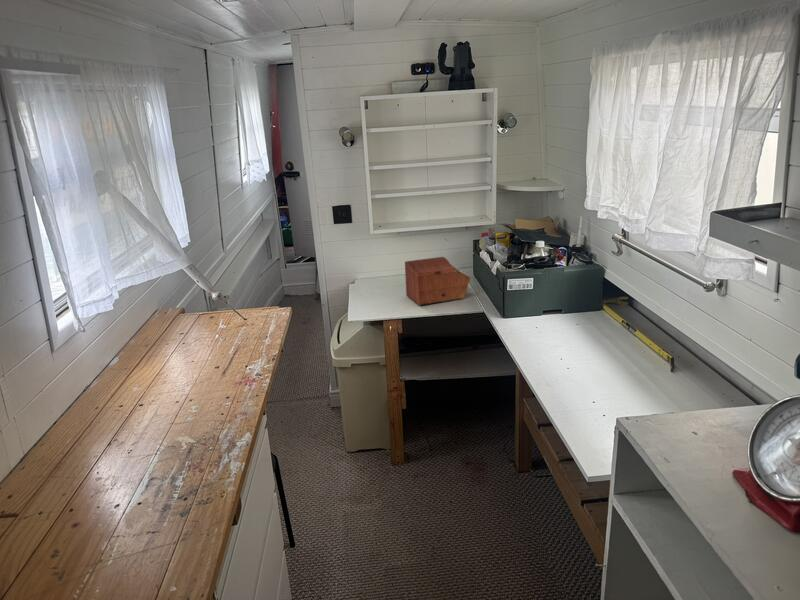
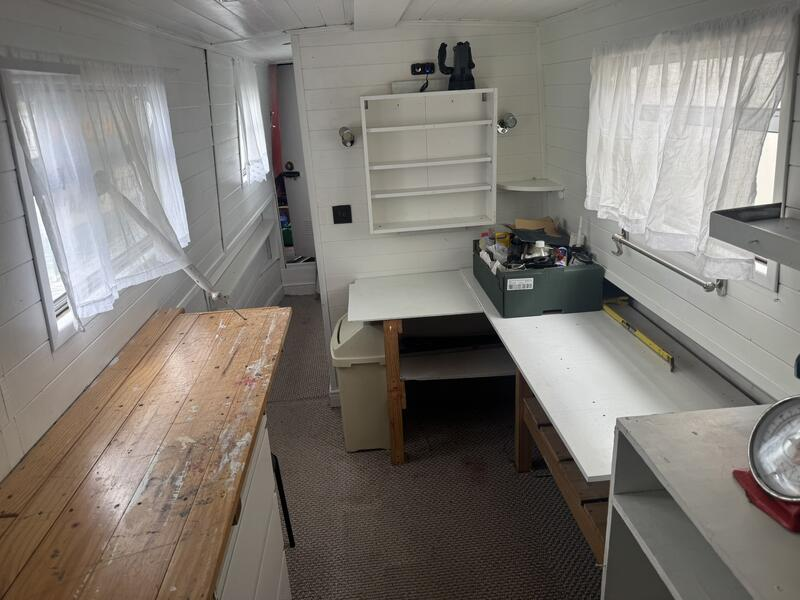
- sewing box (437, 279)
